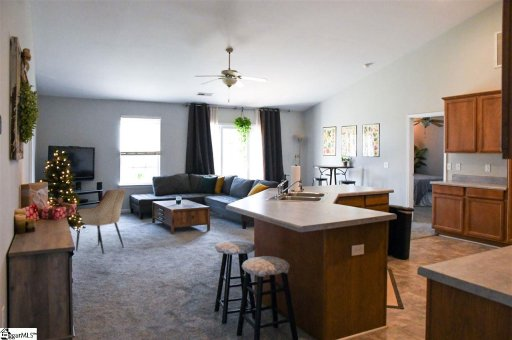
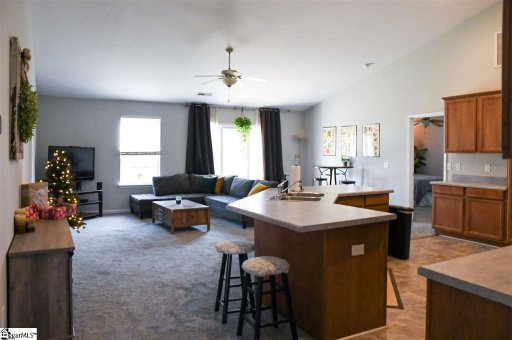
- armchair (101, 219)
